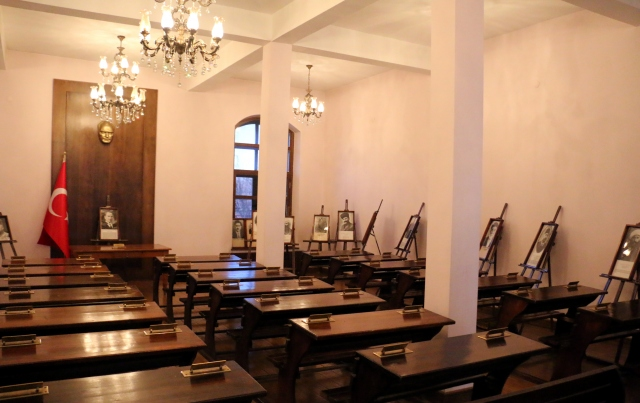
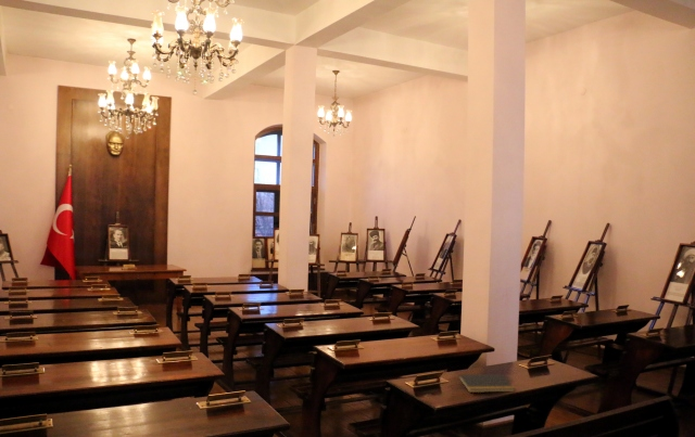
+ notepad (485, 383)
